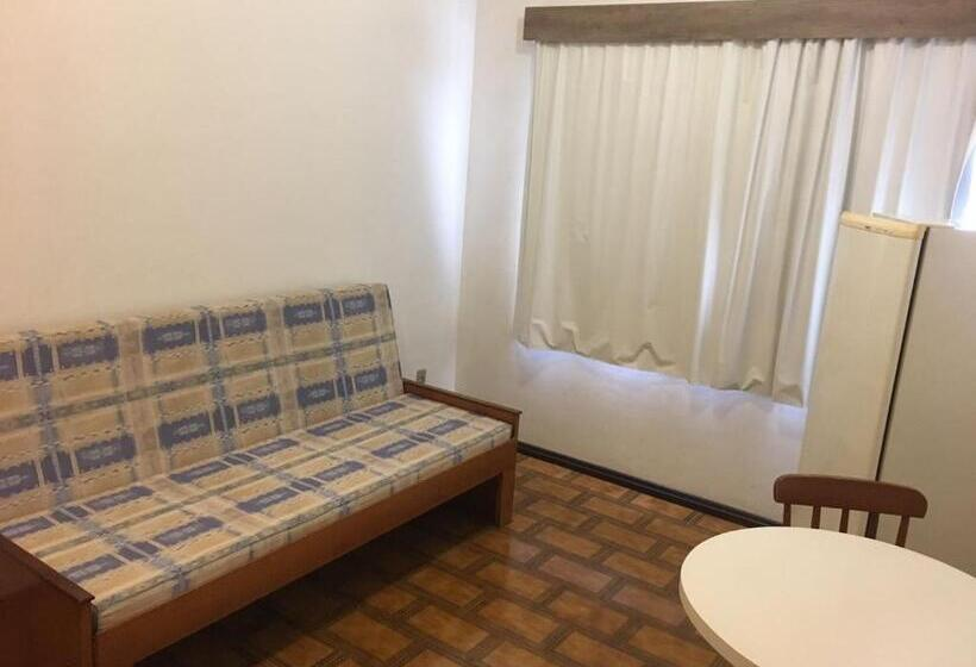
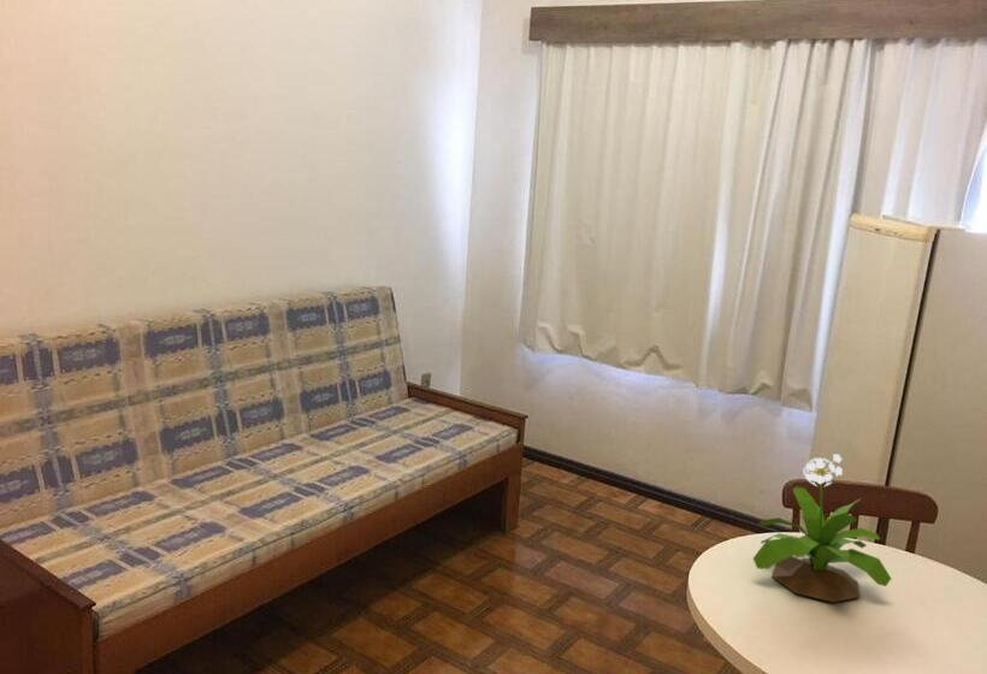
+ potted flower (822, 515)
